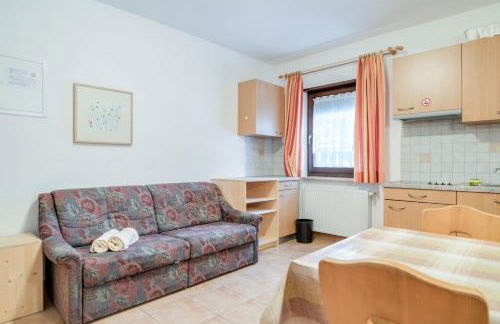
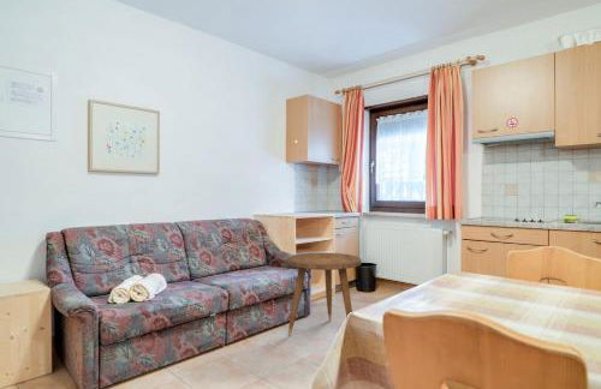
+ side table (326, 295)
